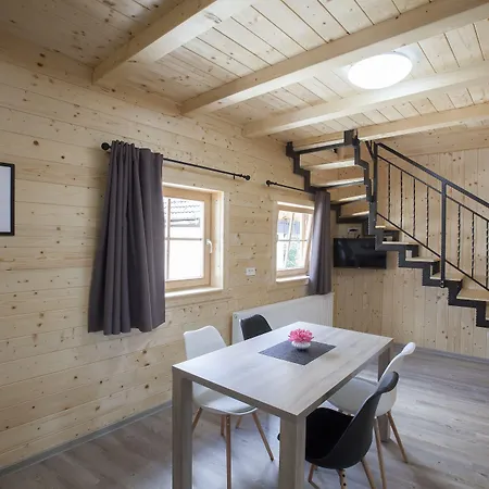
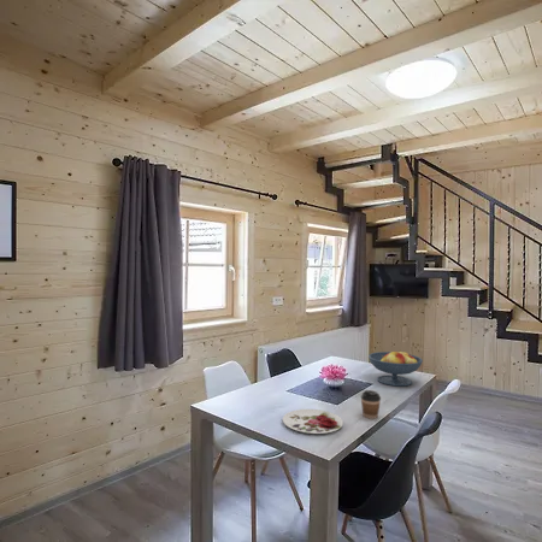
+ plate (312, 419)
+ fruit bowl (394, 365)
+ coffee cup (370, 402)
